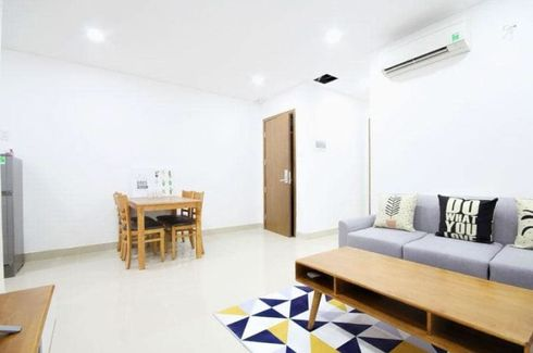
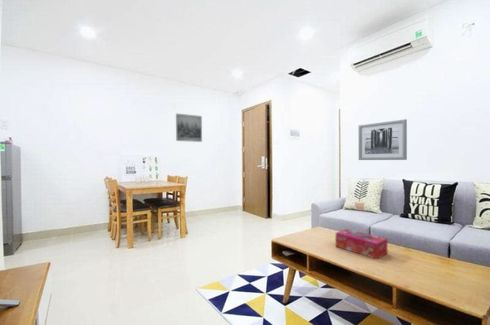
+ tissue box (360, 242)
+ wall art (189, 128)
+ wall art (380, 141)
